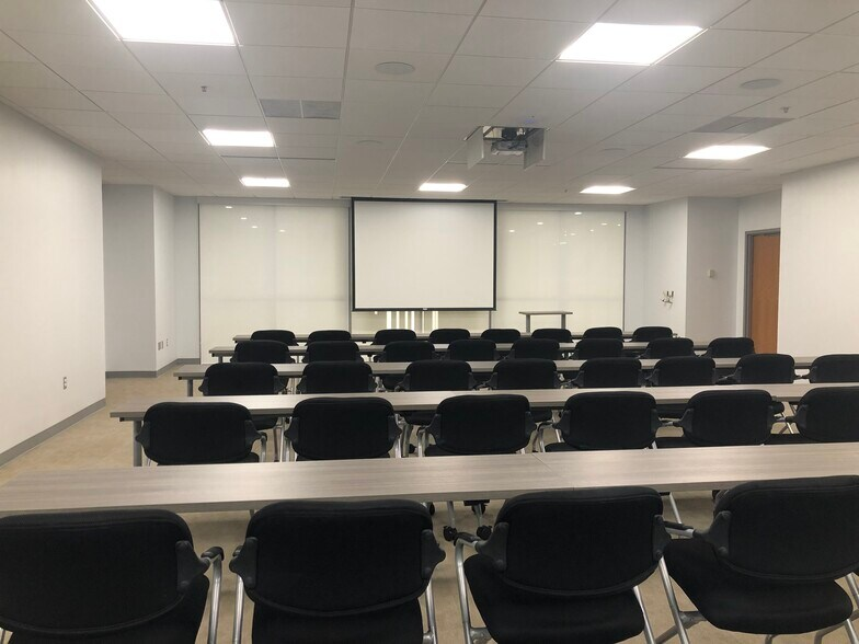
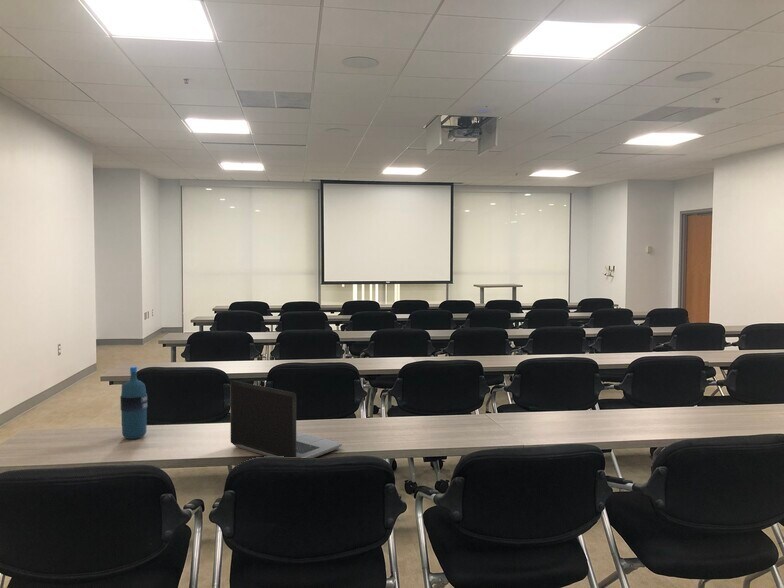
+ laptop computer (286, 414)
+ water bottle (133, 402)
